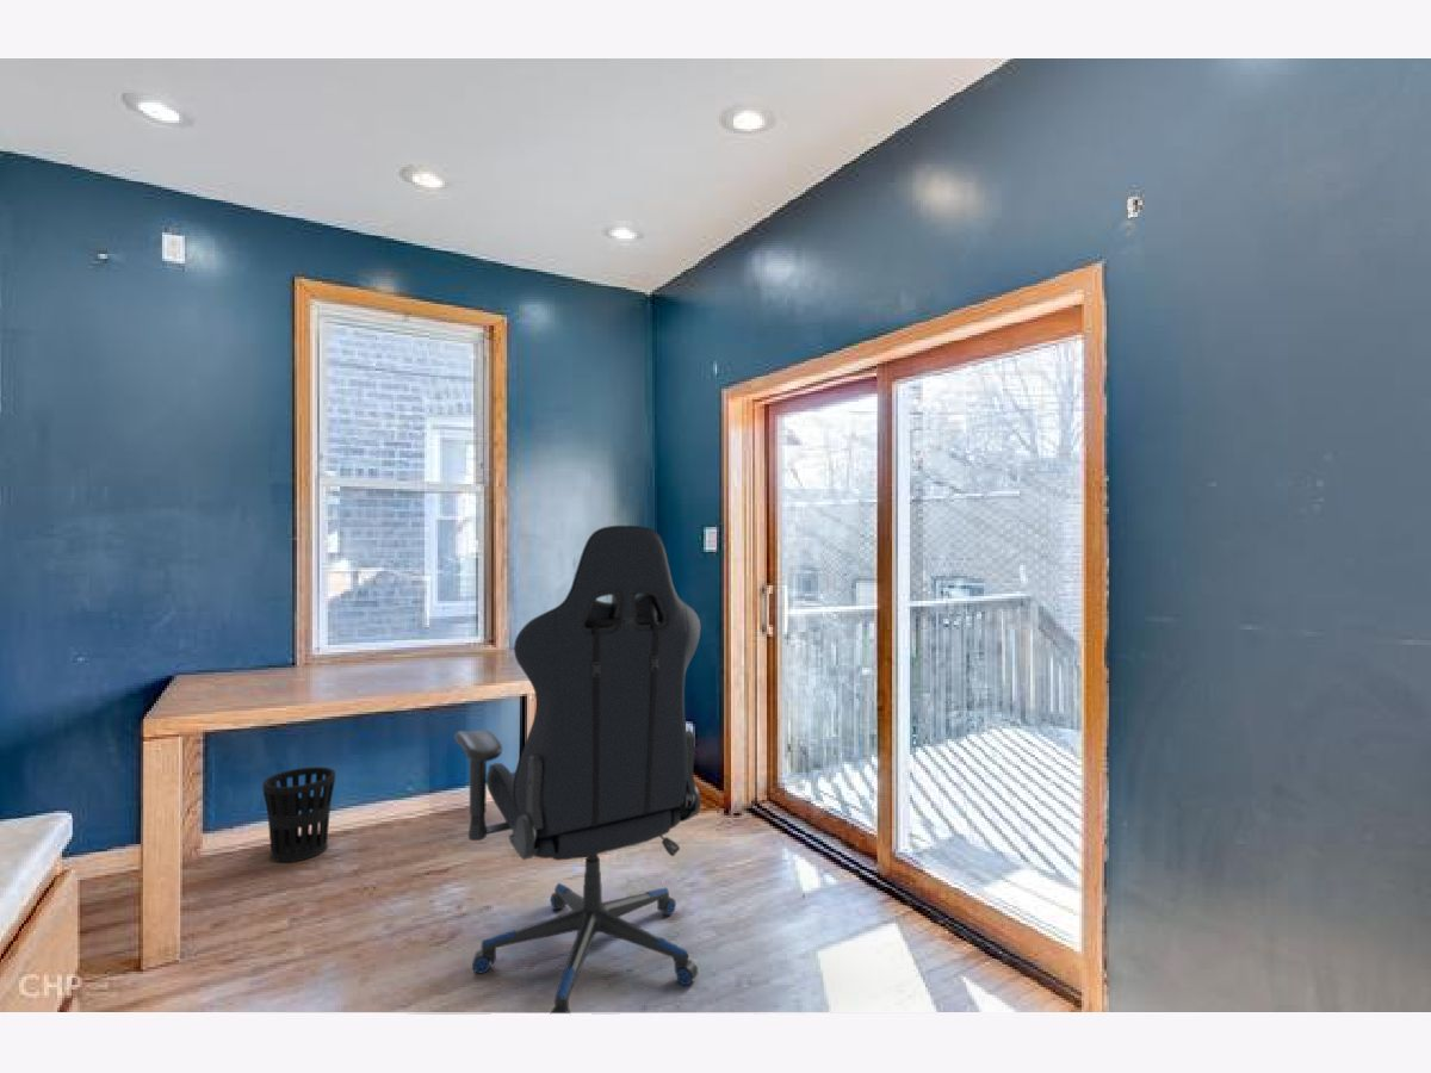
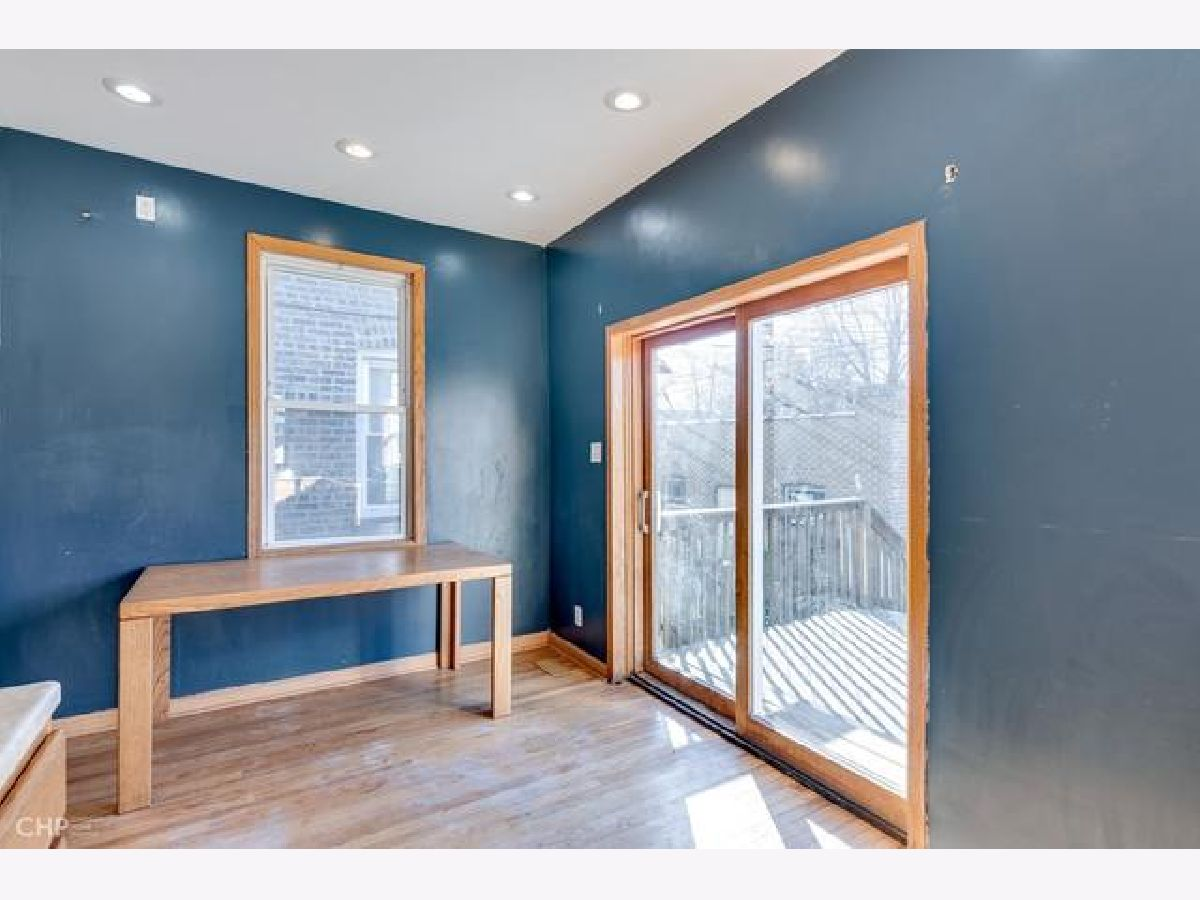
- wastebasket (299, 814)
- chair (588, 737)
